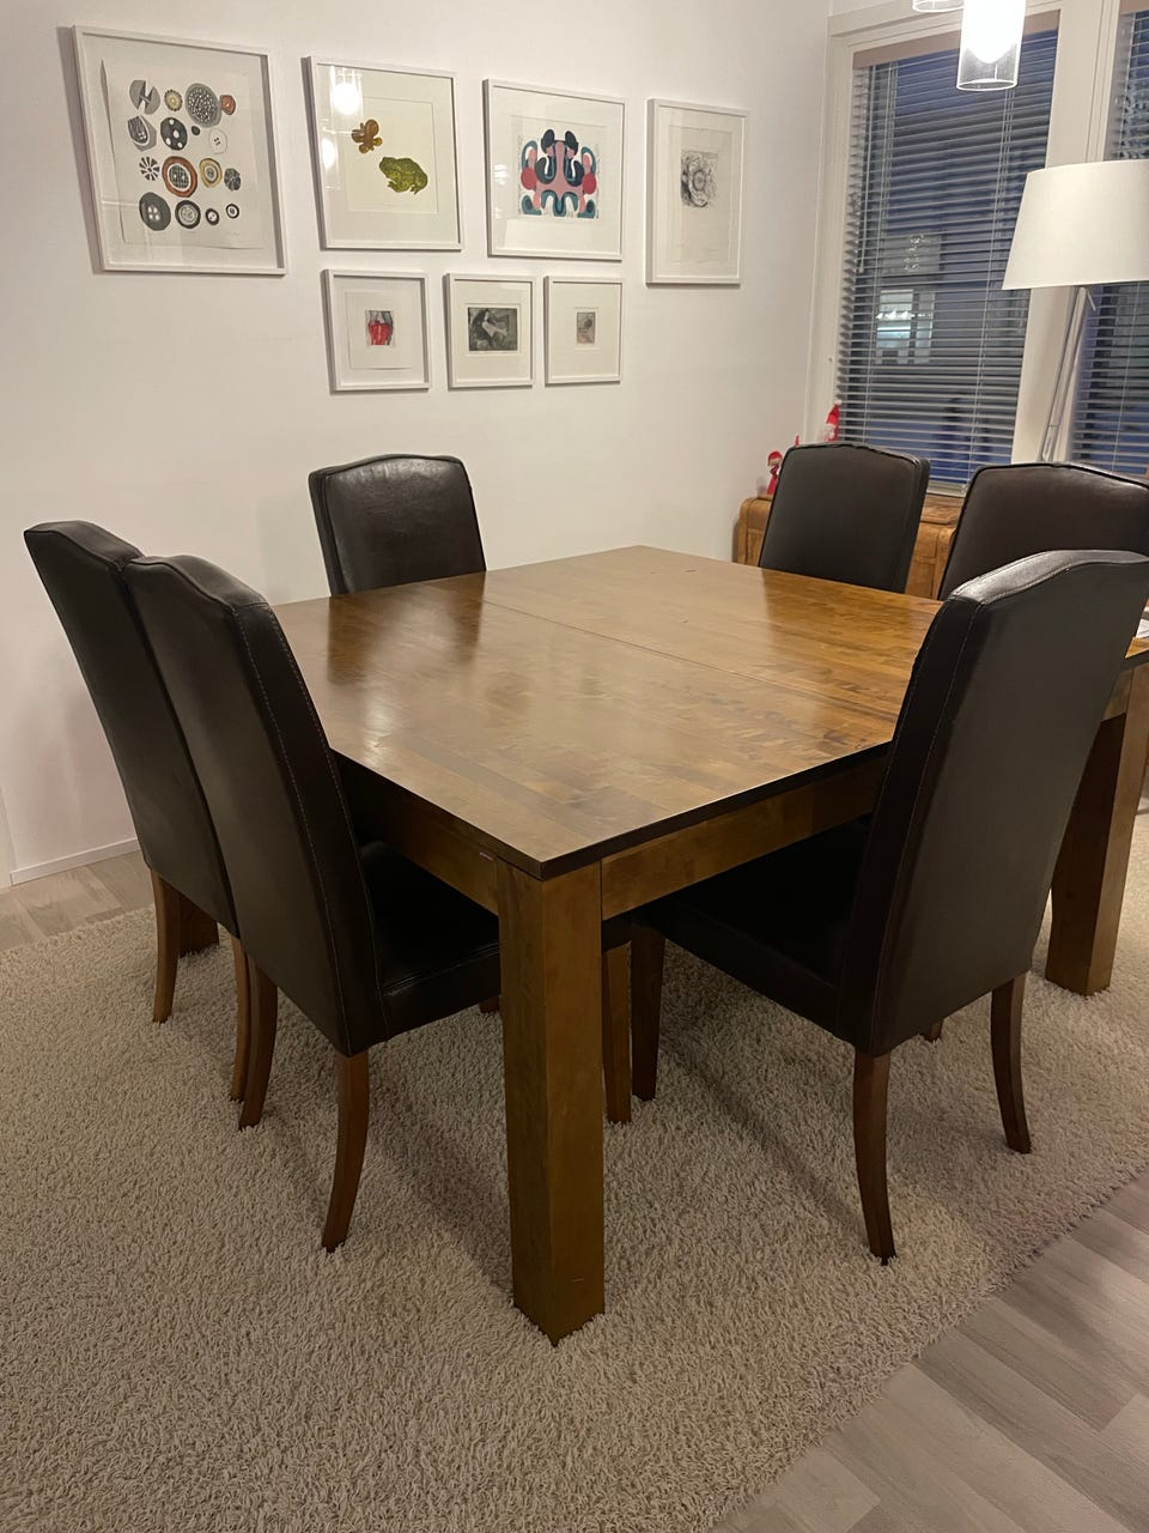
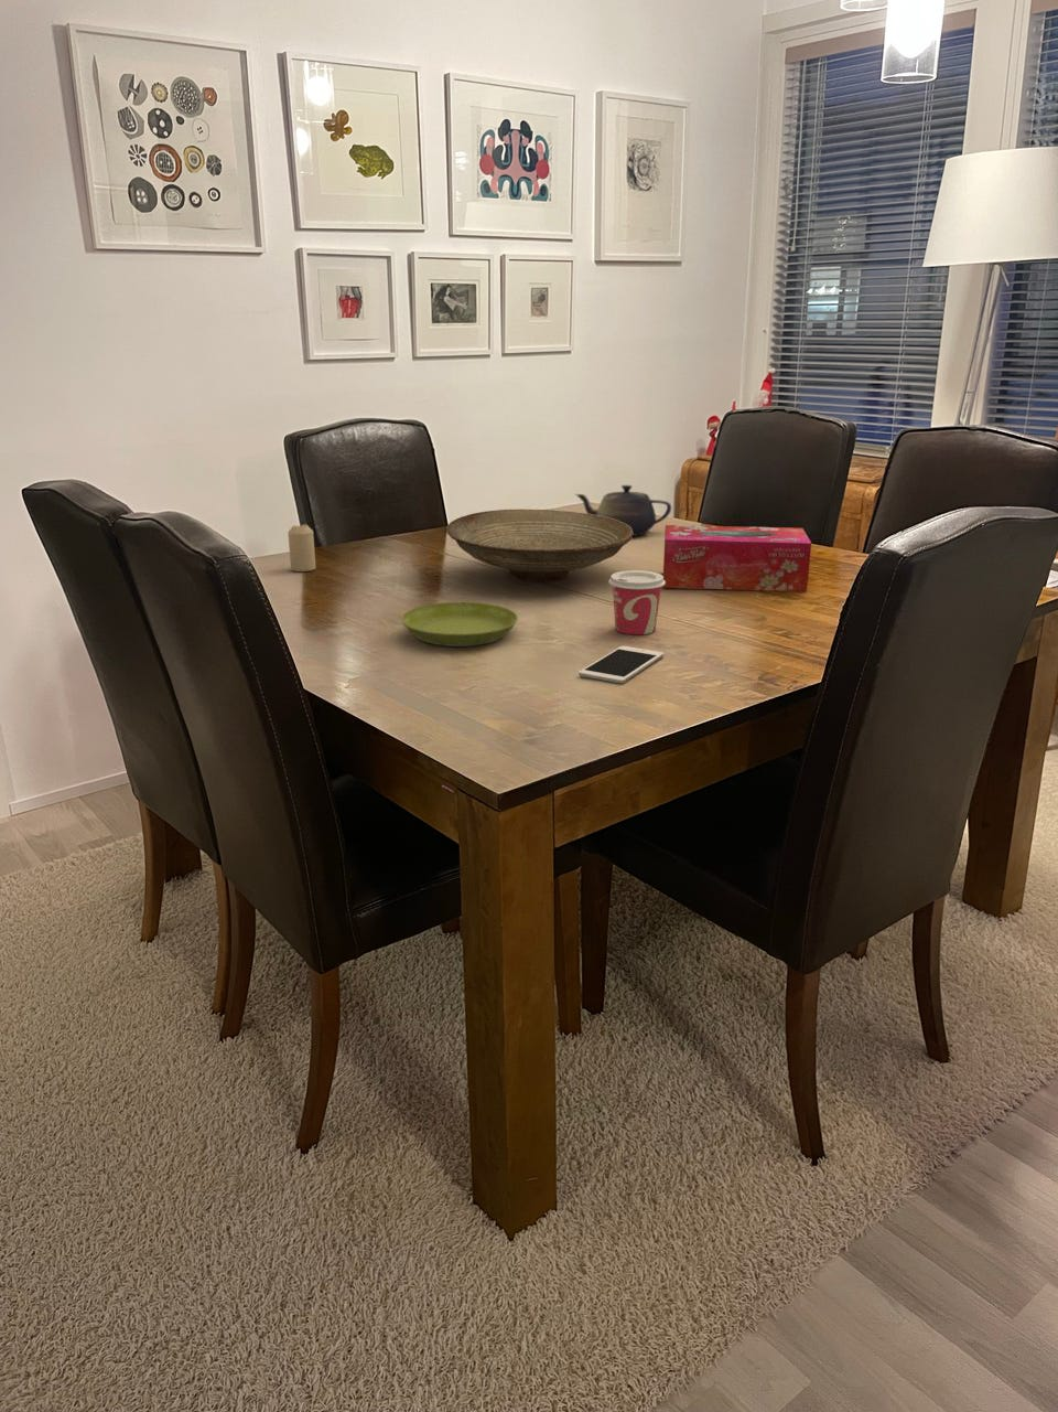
+ tissue box (732, 557)
+ decorative bowl (539, 549)
+ teapot (622, 508)
+ cup (636, 603)
+ saucer (460, 625)
+ candle (301, 547)
+ cell phone (621, 663)
